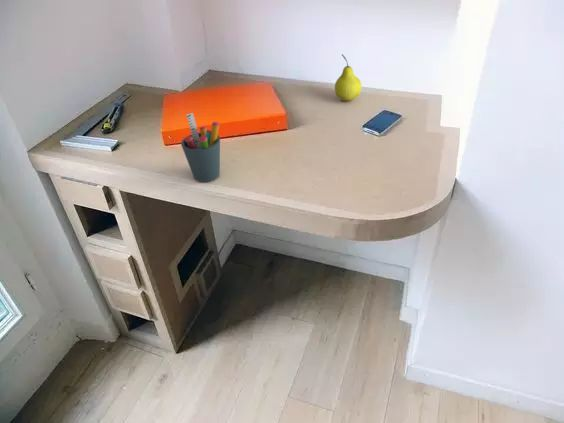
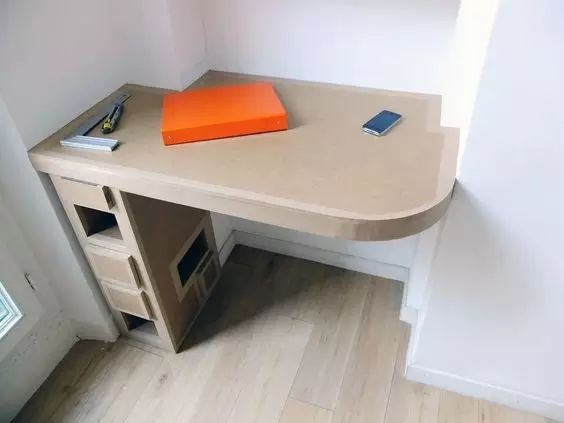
- pen holder (202, 148)
- fruit (348, 78)
